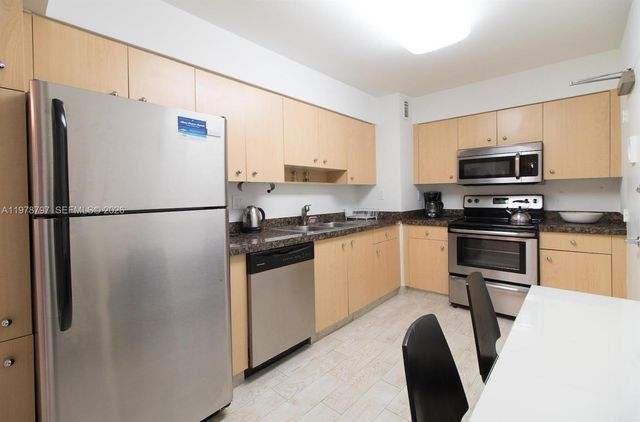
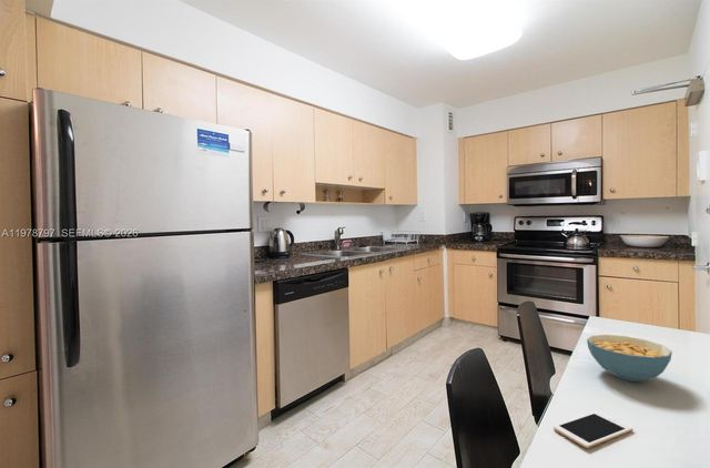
+ cell phone (592, 428)
+ cereal bowl (627, 360)
